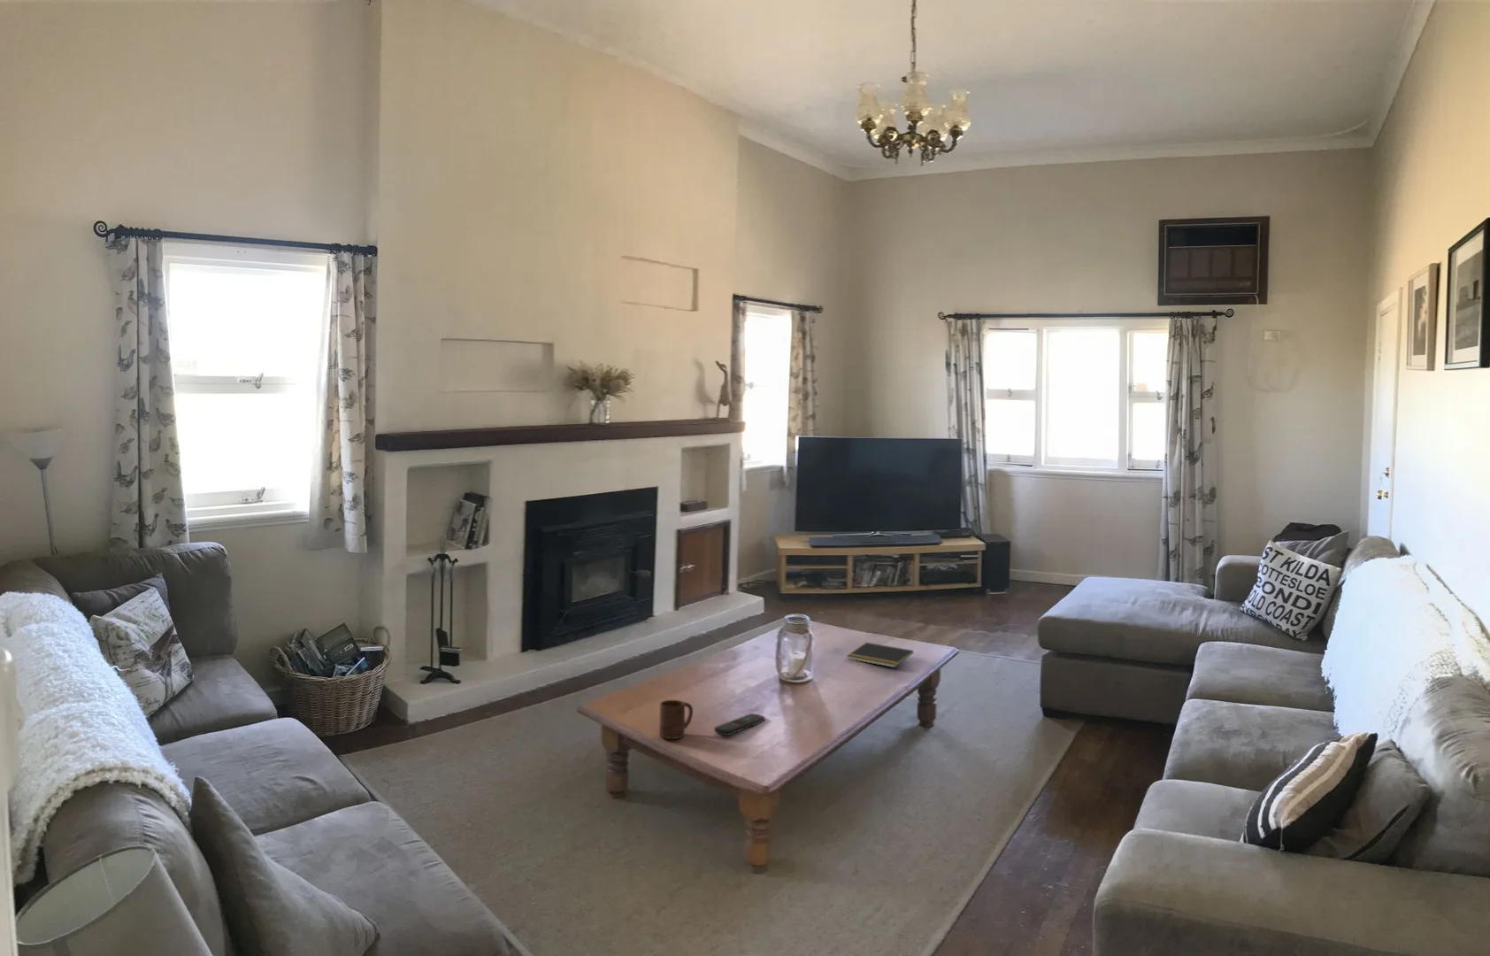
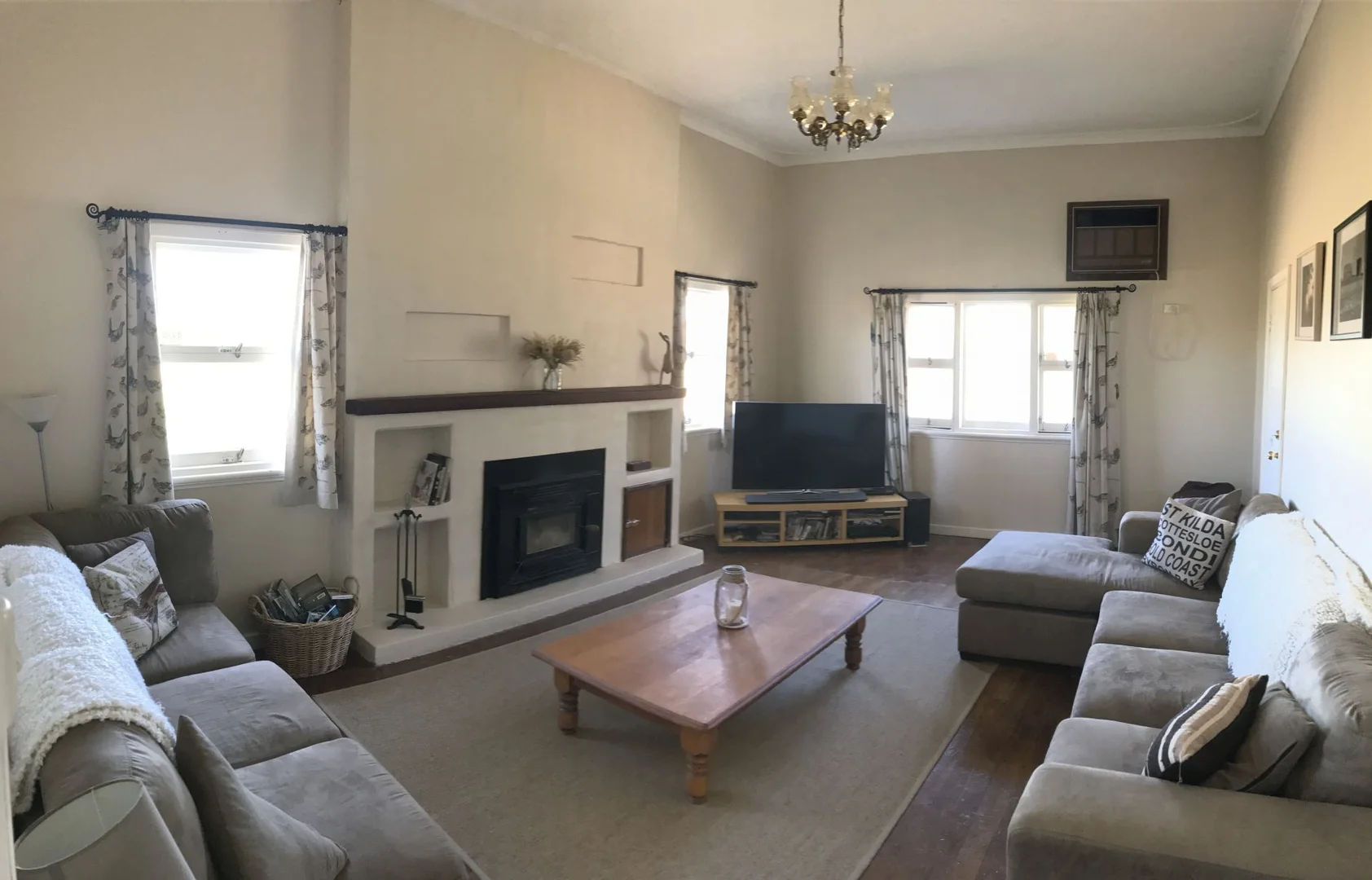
- cup (674, 718)
- remote control (740, 724)
- notepad (880, 654)
